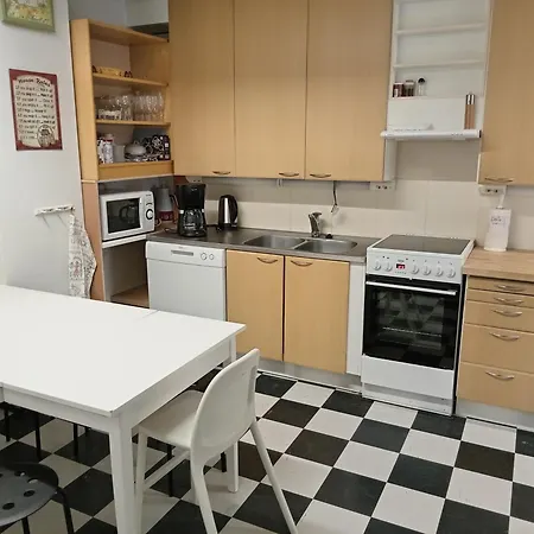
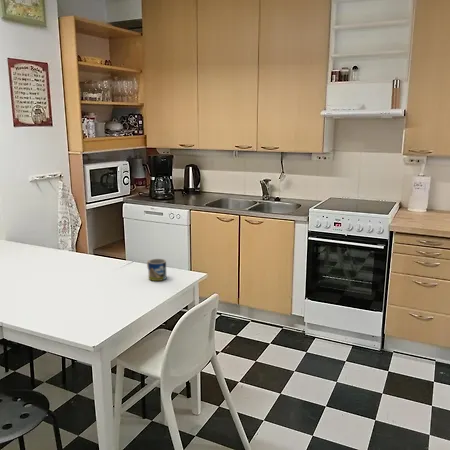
+ mug (155, 268)
